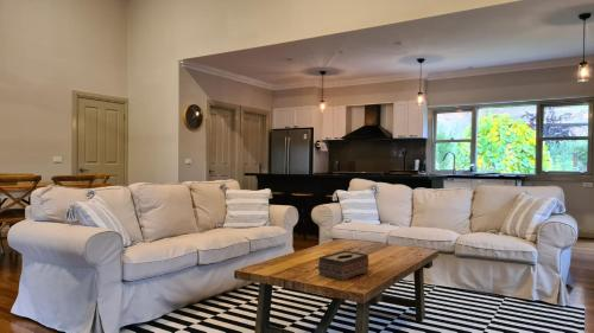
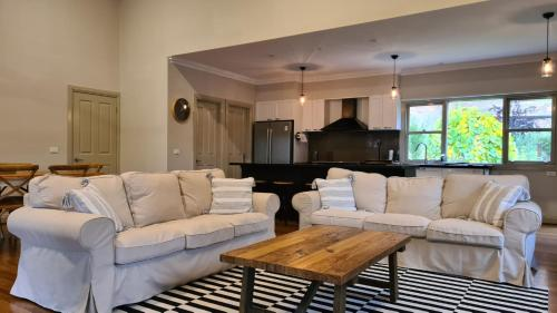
- tissue box (343, 264)
